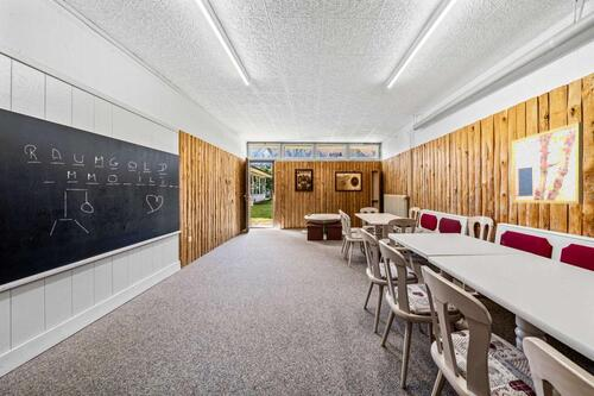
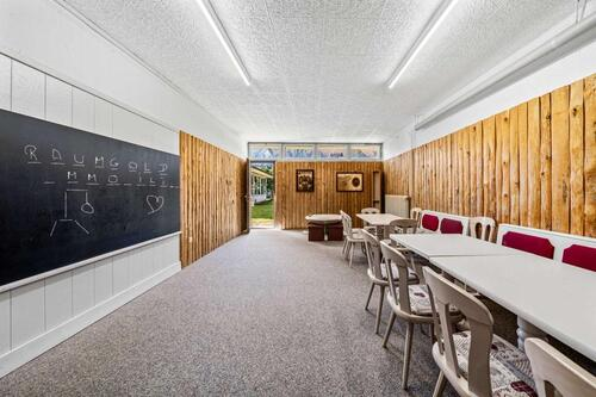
- wall art (542, 168)
